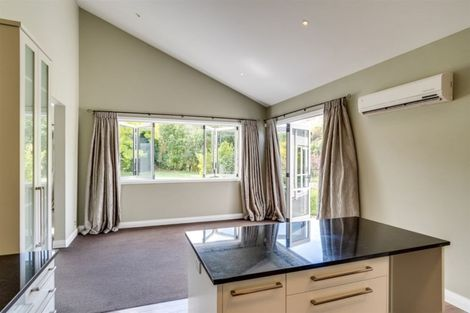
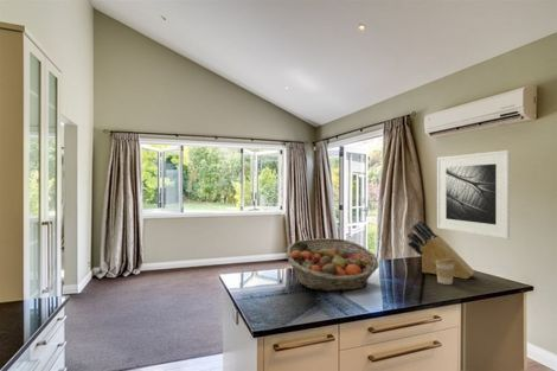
+ fruit basket (331, 262)
+ knife block (438, 247)
+ coffee cup (444, 270)
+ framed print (469, 193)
